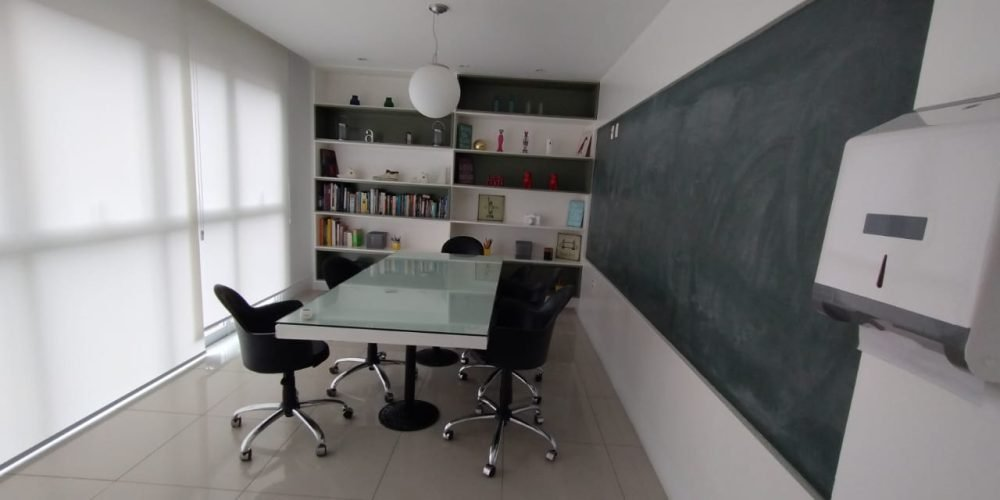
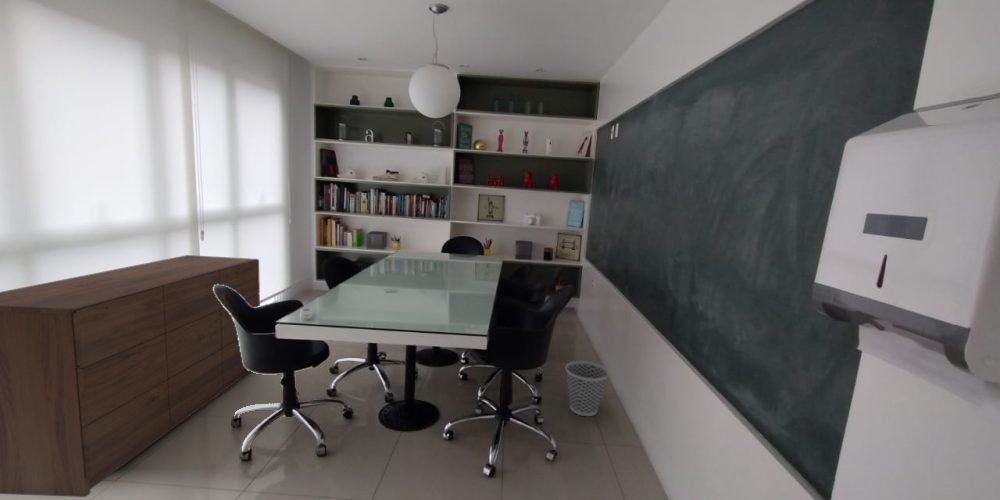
+ wastebasket (585, 389)
+ dresser (151, 345)
